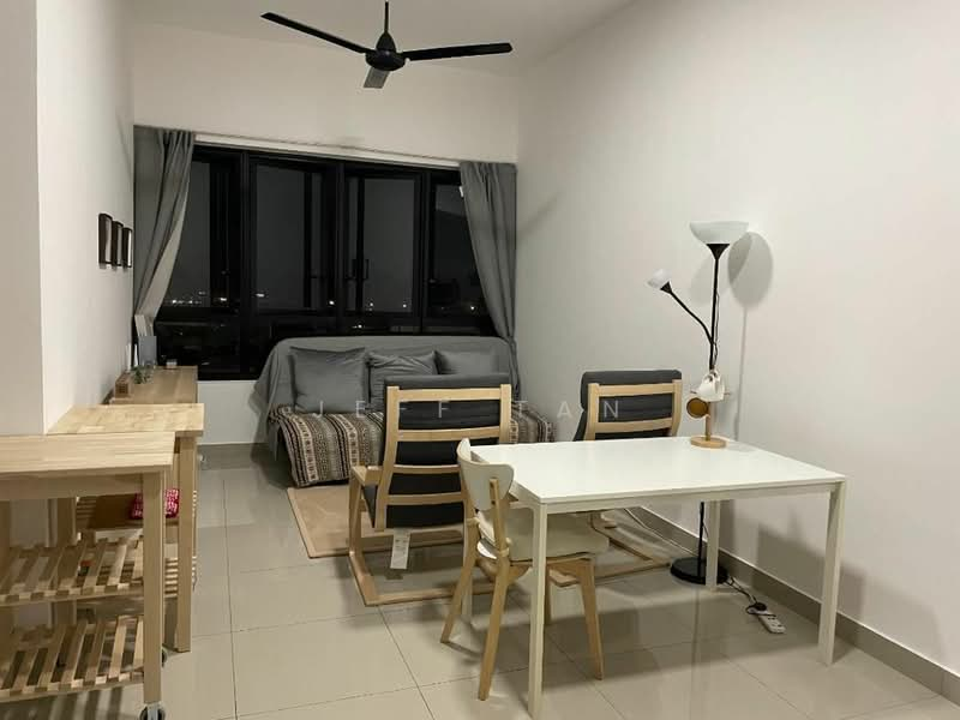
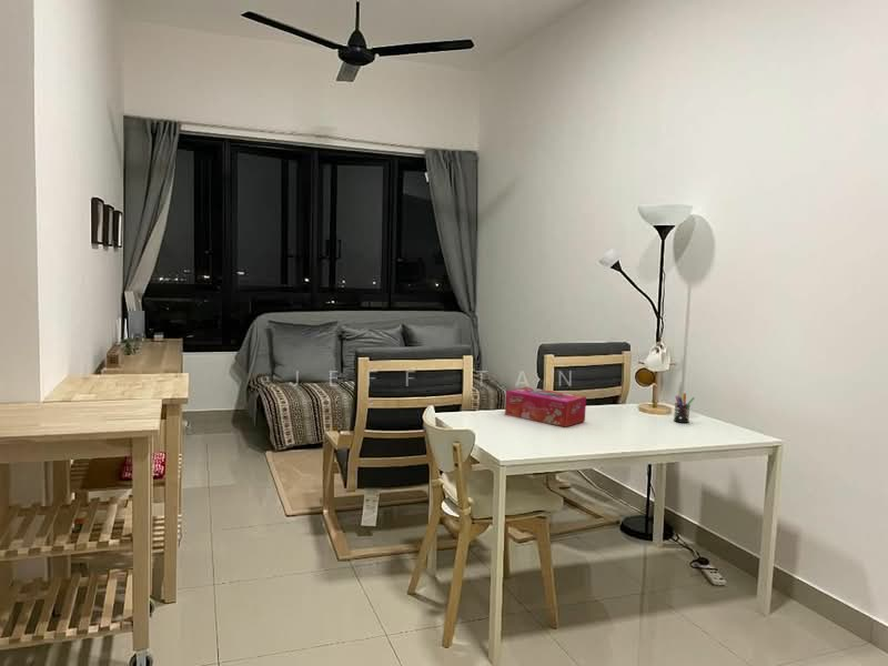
+ tissue box (545, 405)
+ pen holder (684, 406)
